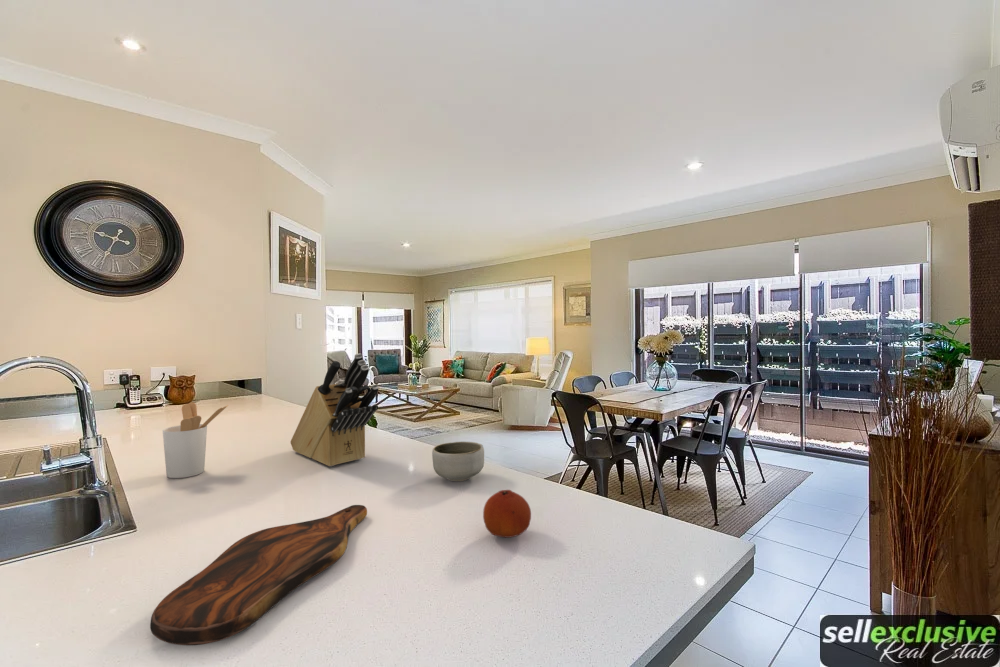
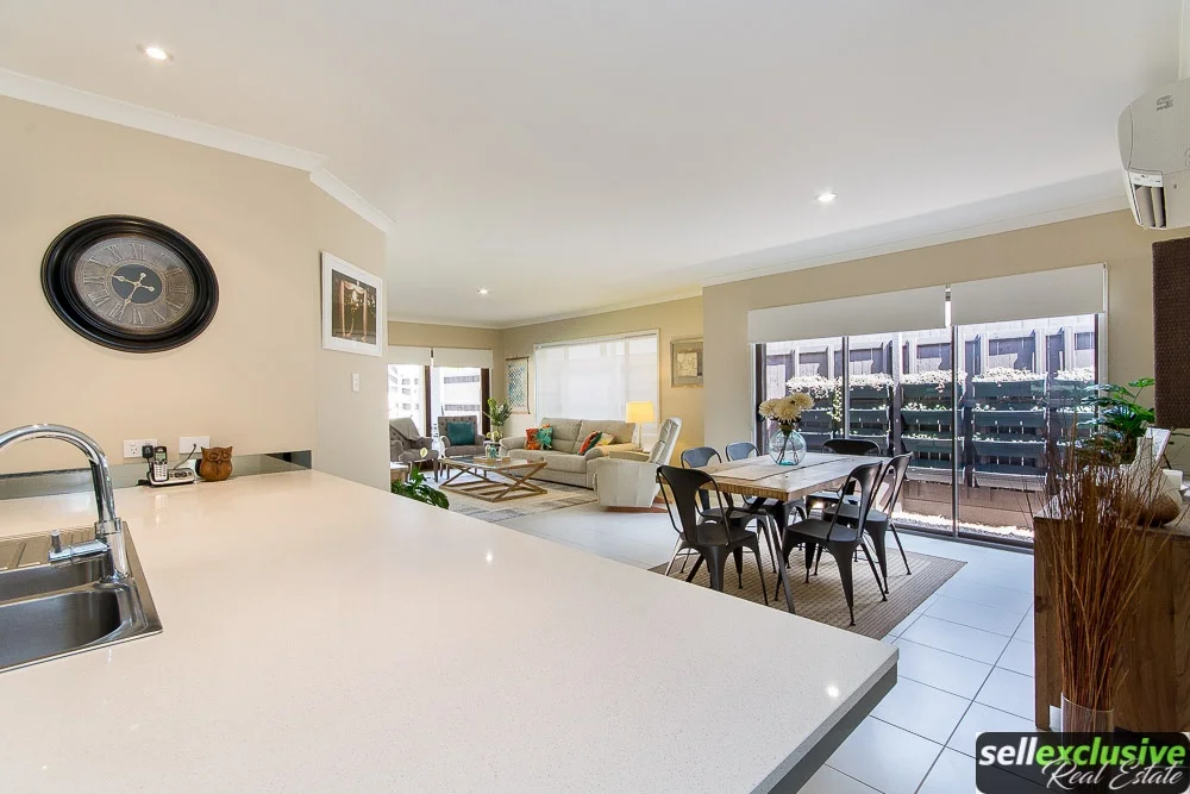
- utensil holder (197, 438)
- knife block (333, 405)
- cutting board (282, 554)
- fruit (507, 513)
- bowl (458, 462)
